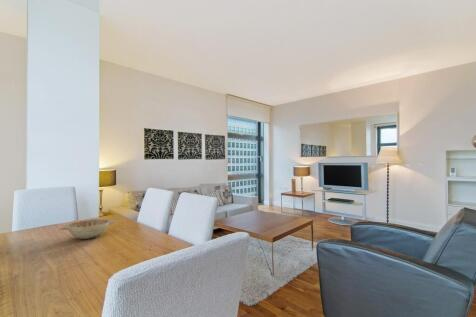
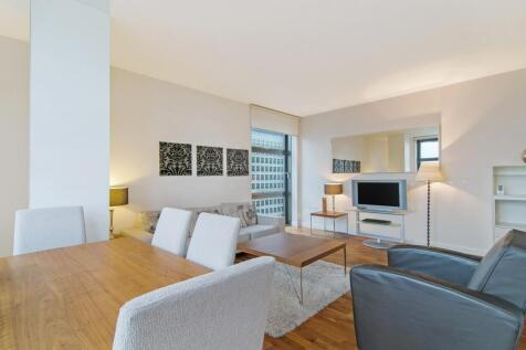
- decorative bowl (89, 229)
